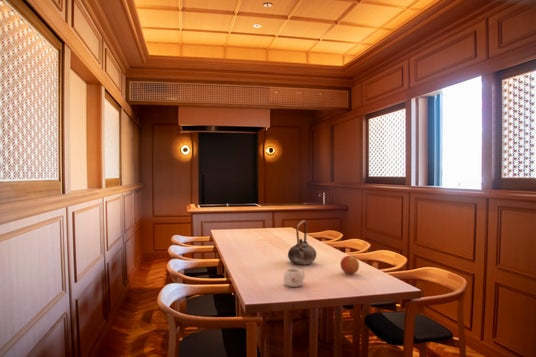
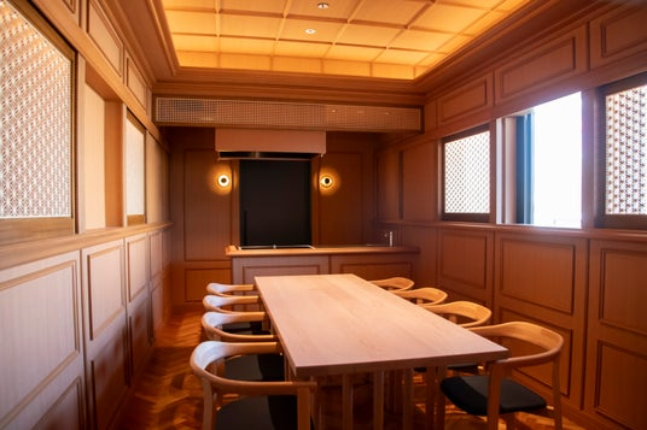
- apple (349, 264)
- mug (295, 276)
- teapot (302, 242)
